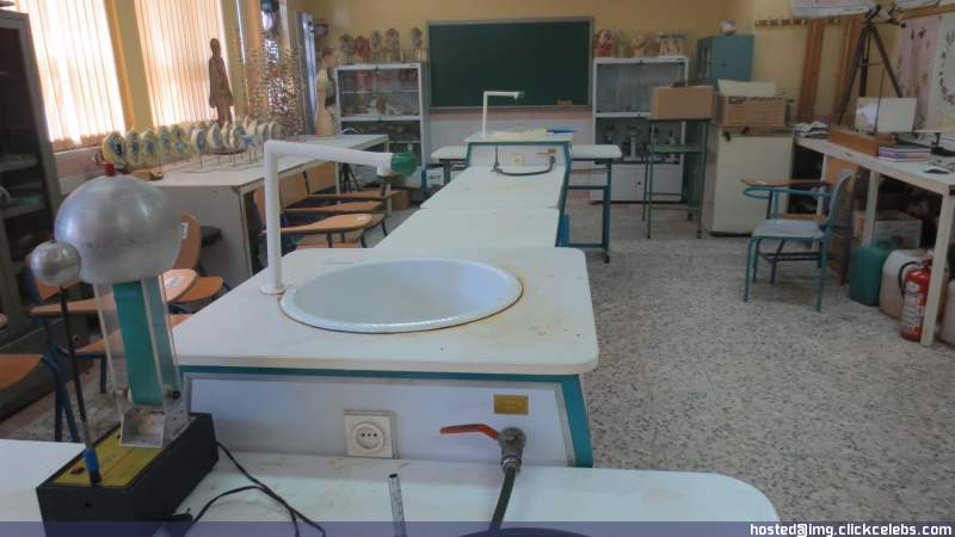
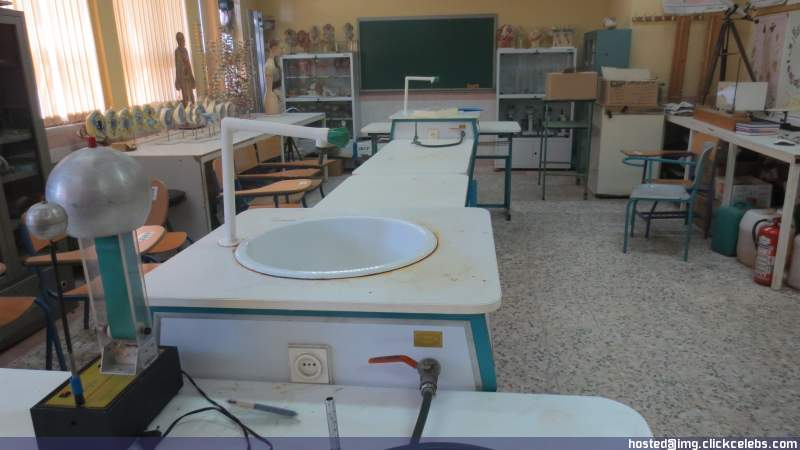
+ pen (260, 408)
